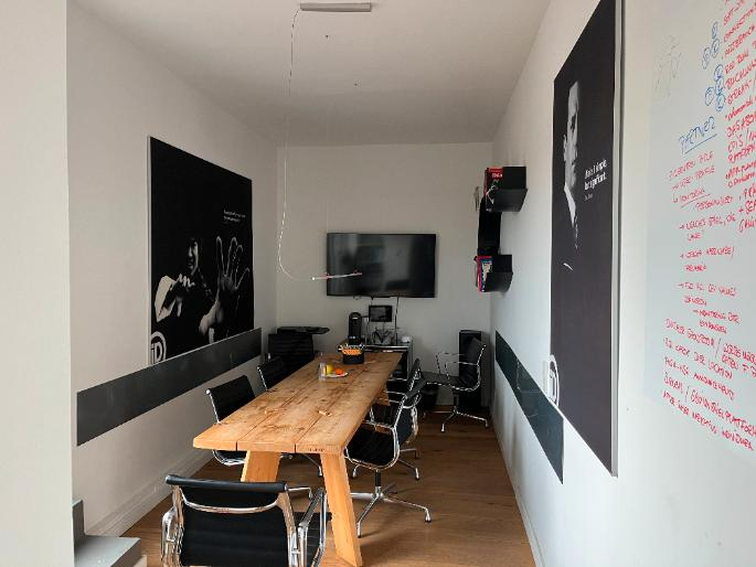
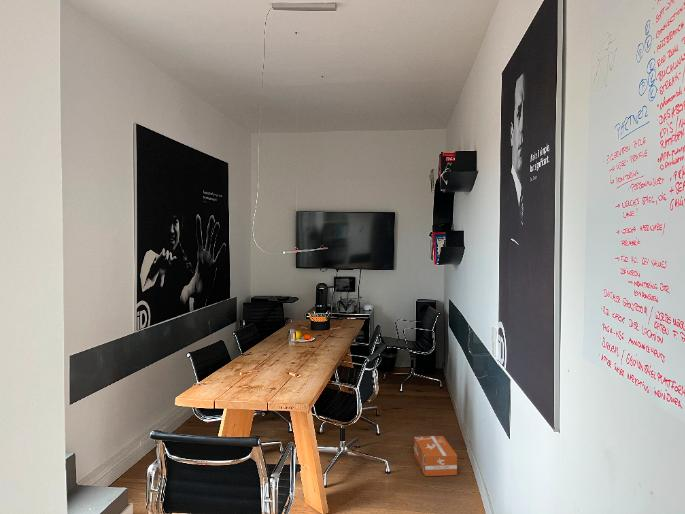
+ cardboard box (434, 455)
